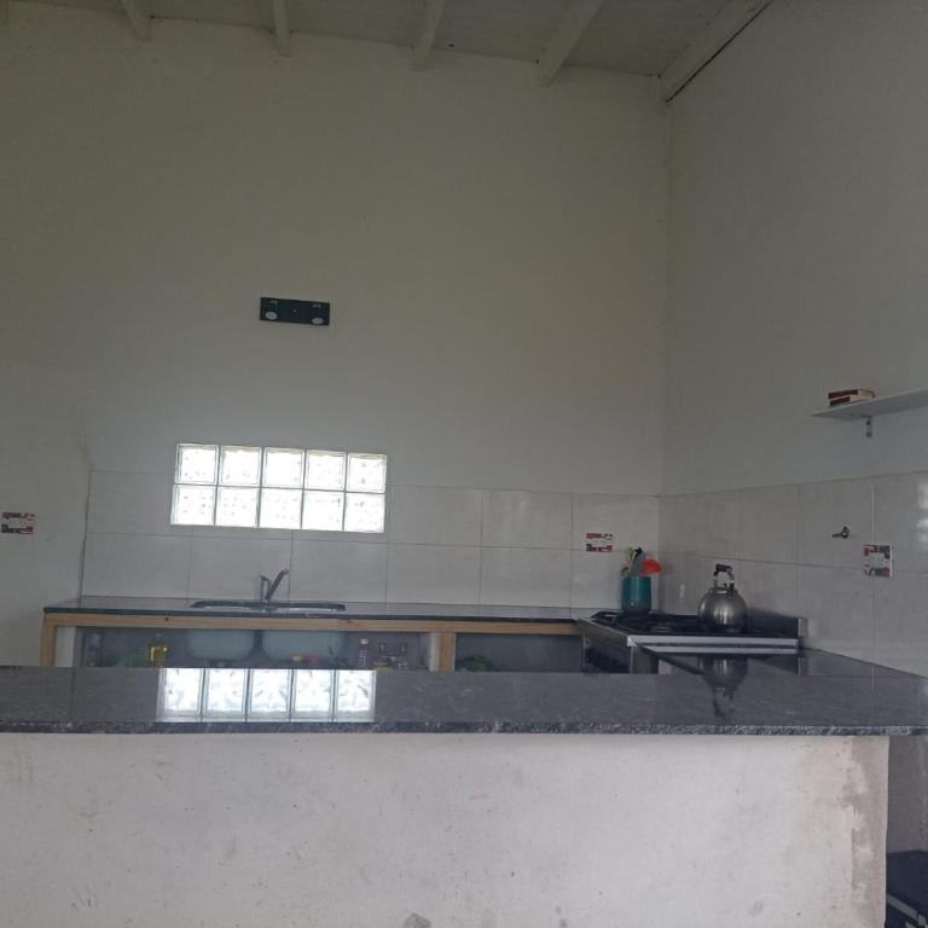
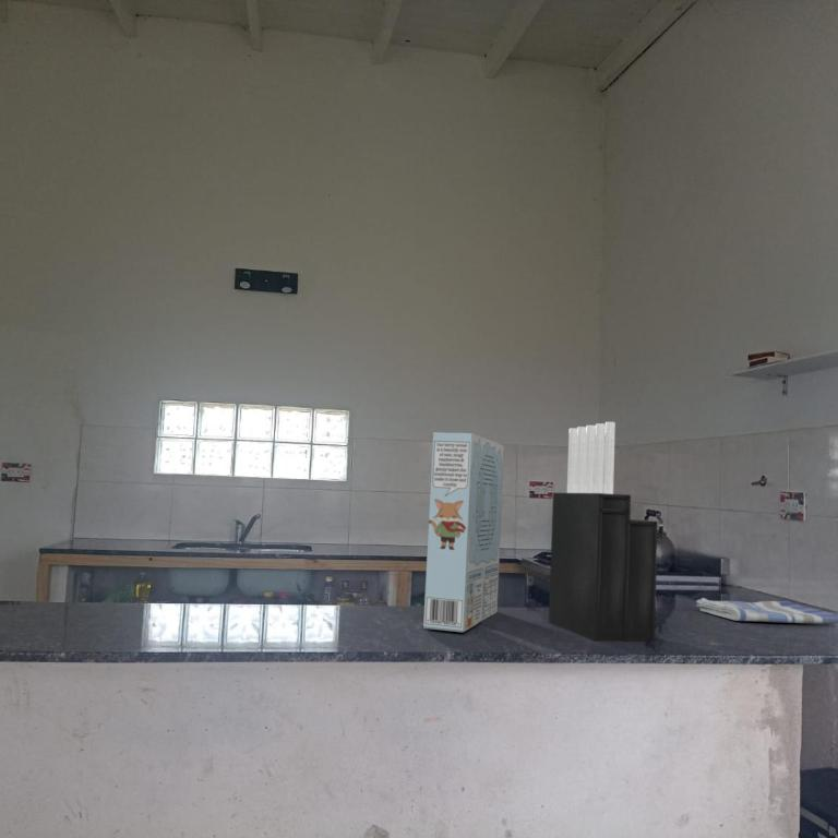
+ knife block (608, 528)
+ cereal box (467, 528)
+ dish towel (766, 610)
